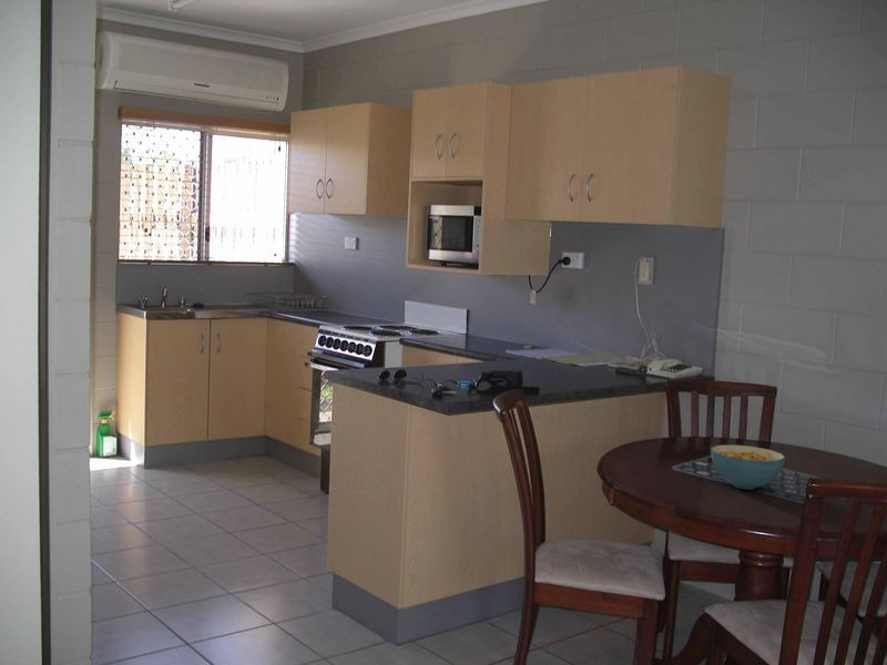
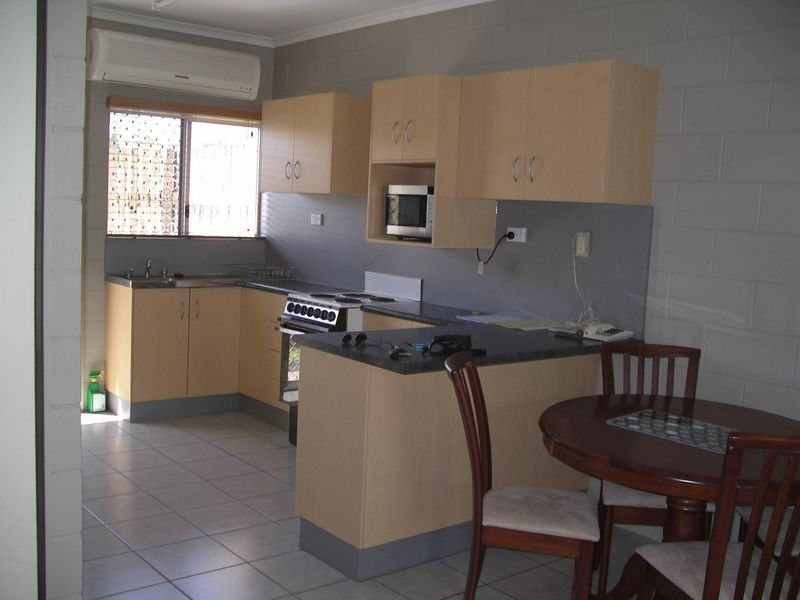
- cereal bowl (745, 469)
